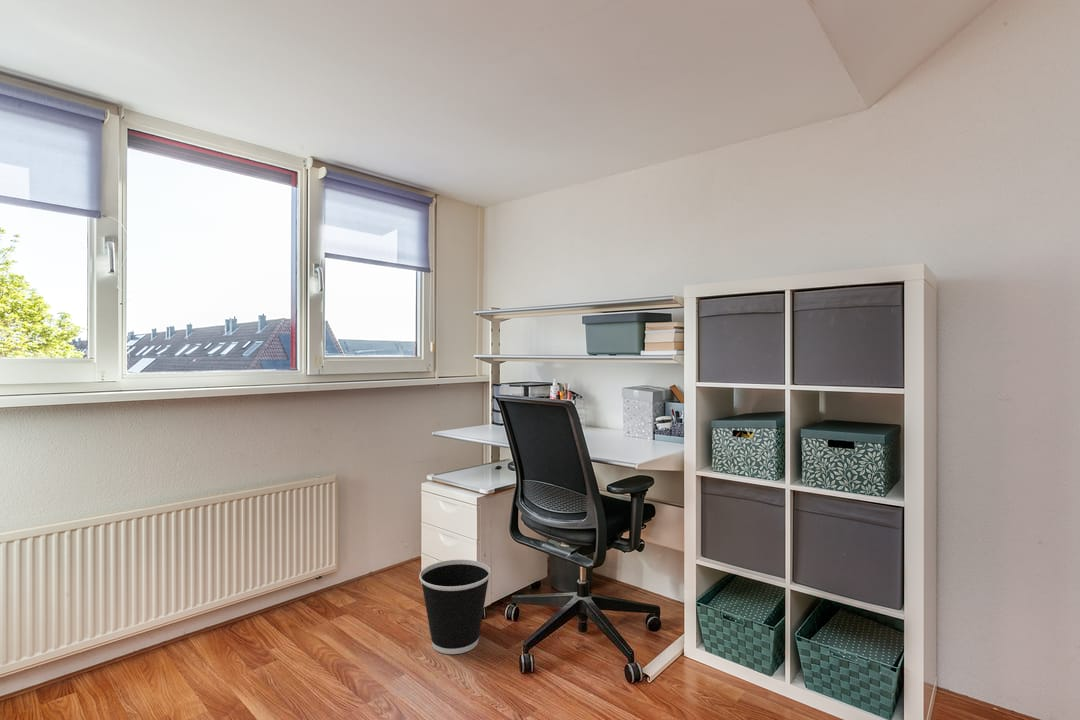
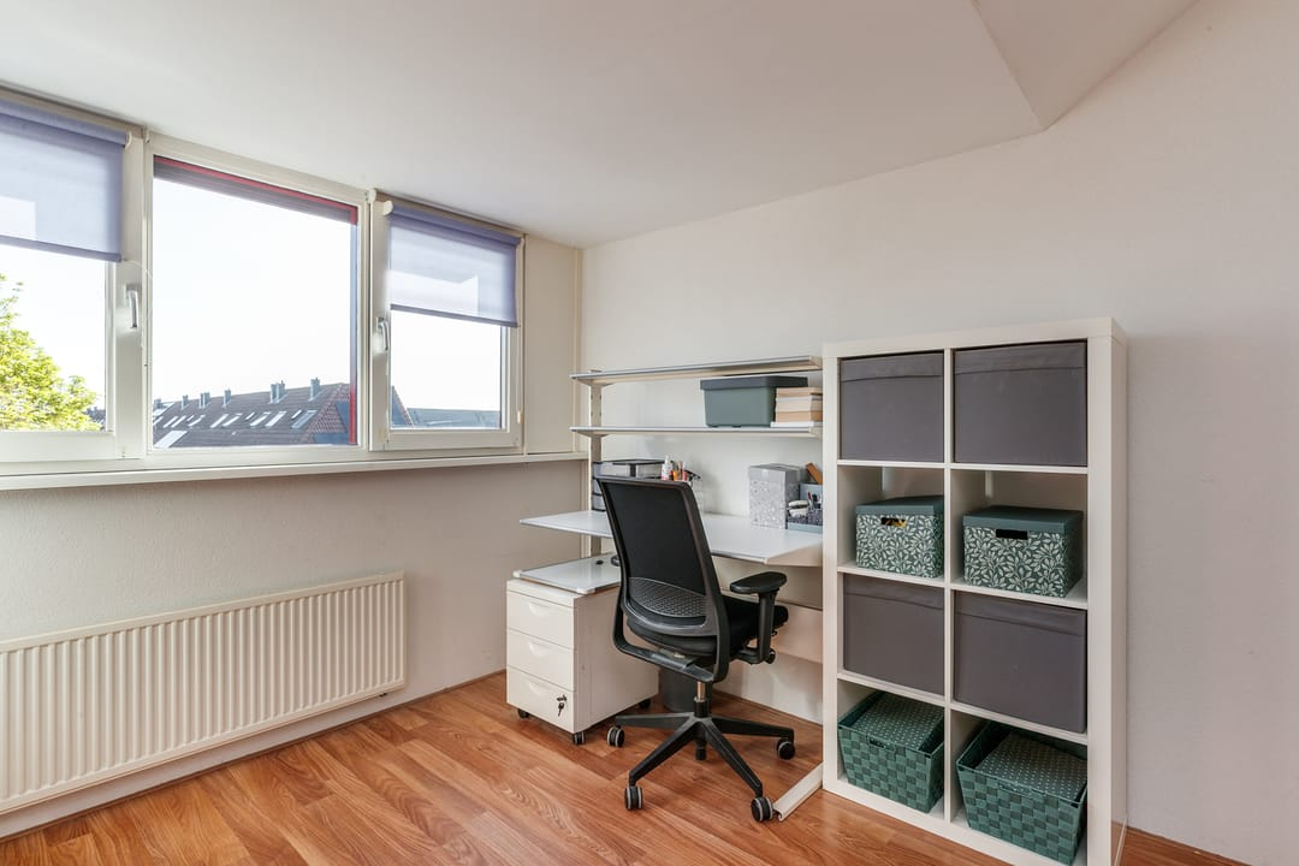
- wastebasket (455, 607)
